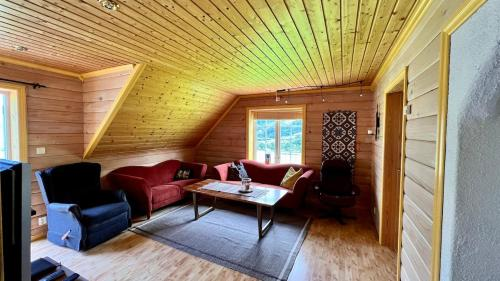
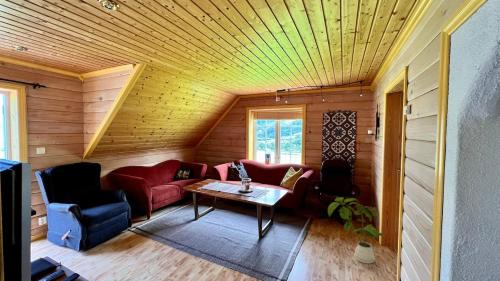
+ house plant (354, 229)
